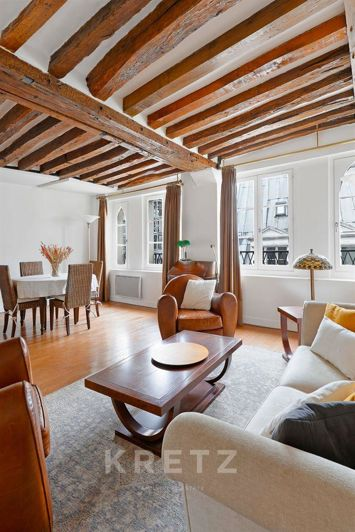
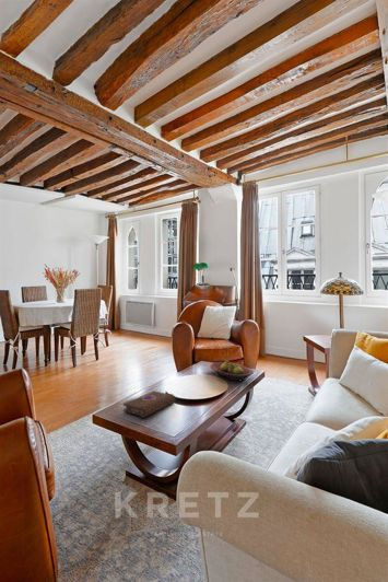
+ book (150, 401)
+ fruit bowl (231, 369)
